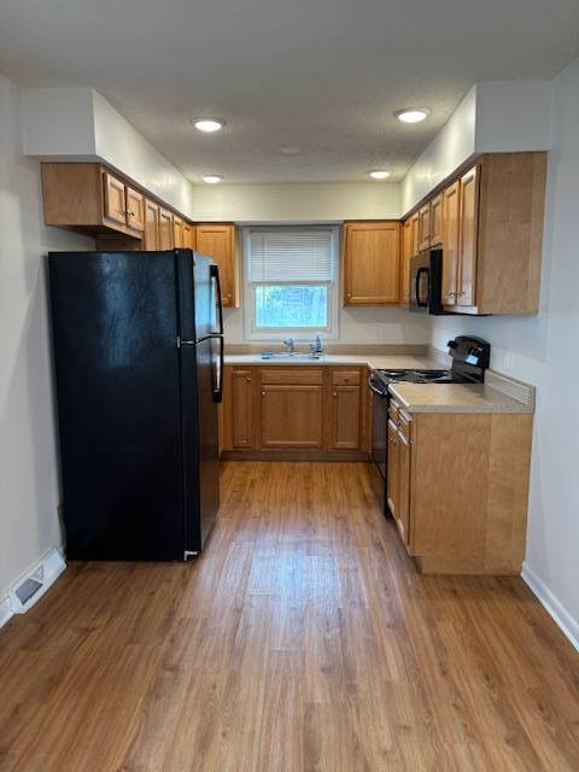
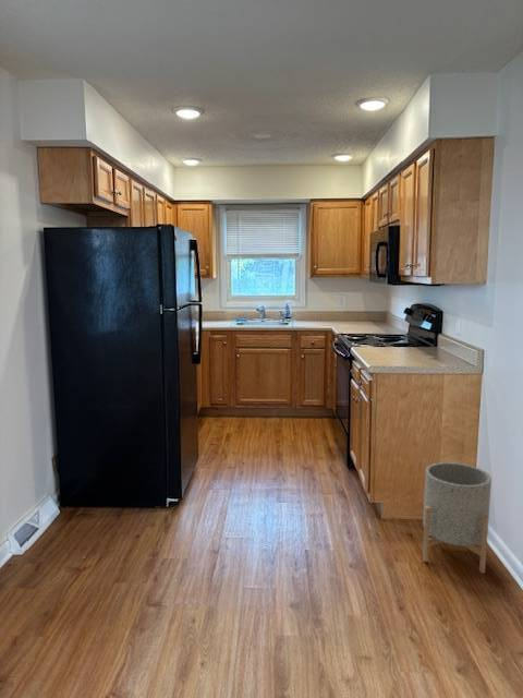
+ planter (455, 513)
